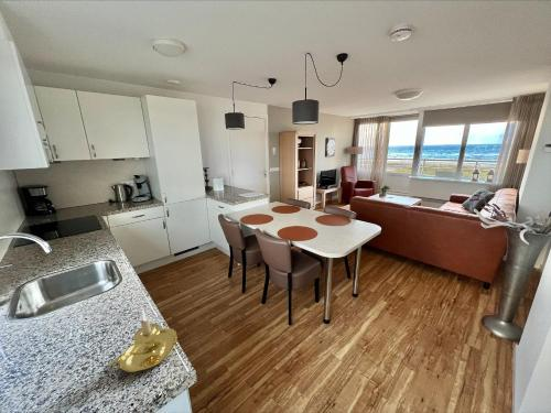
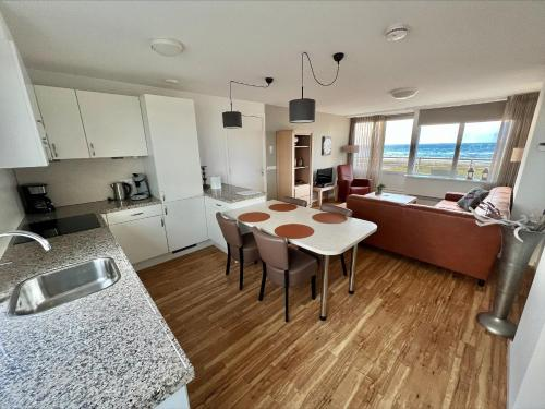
- candle holder (142, 333)
